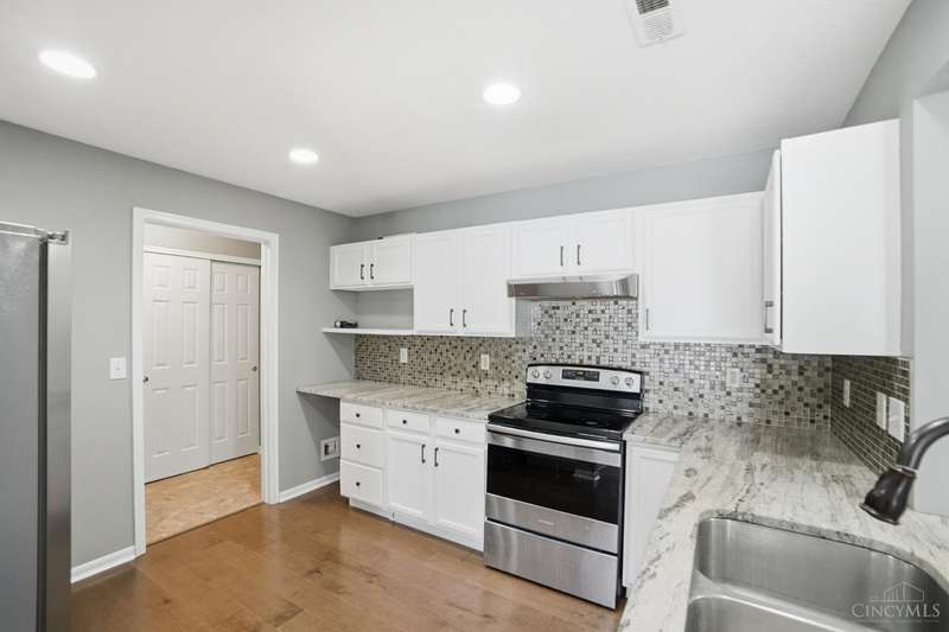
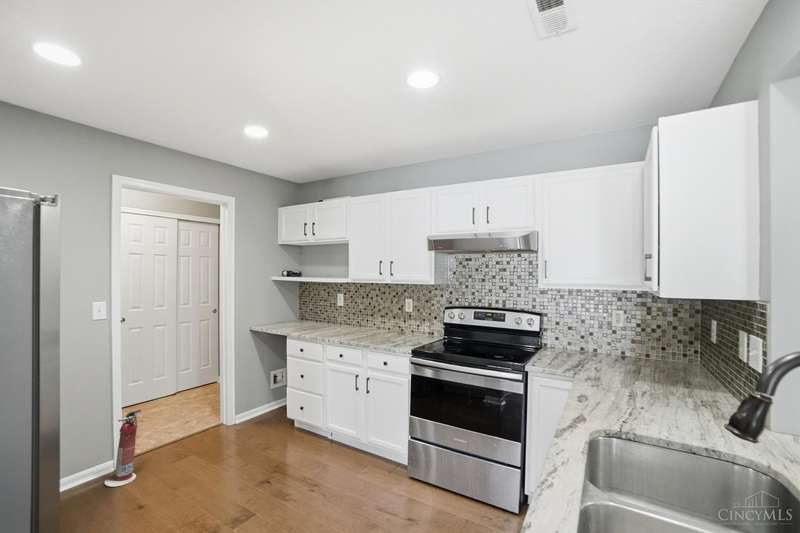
+ fire extinguisher (123, 446)
